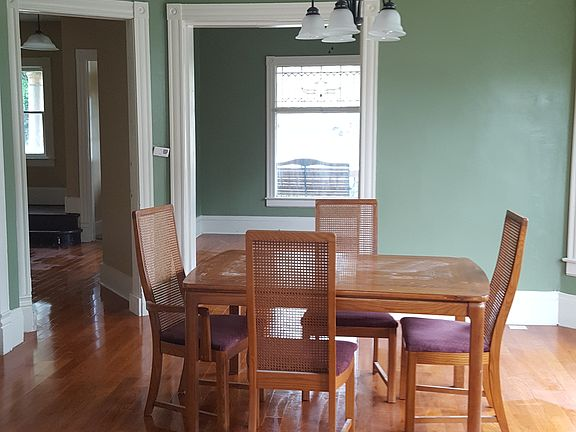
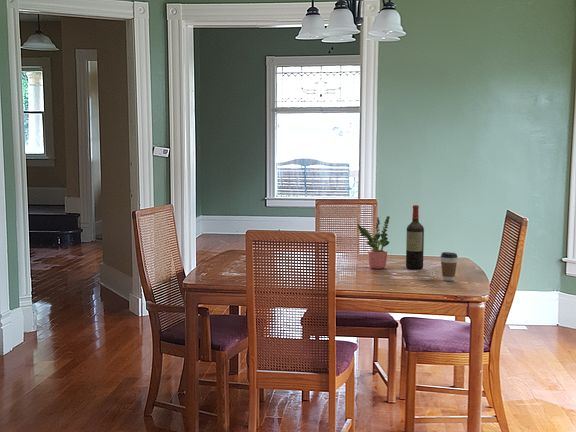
+ wine bottle (415, 236)
+ potted plant (372, 242)
+ coffee cup (448, 266)
